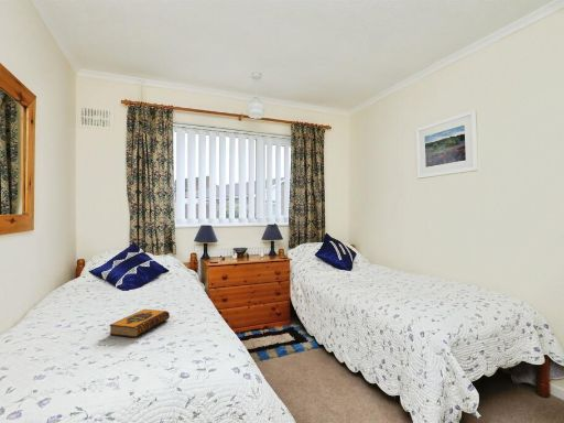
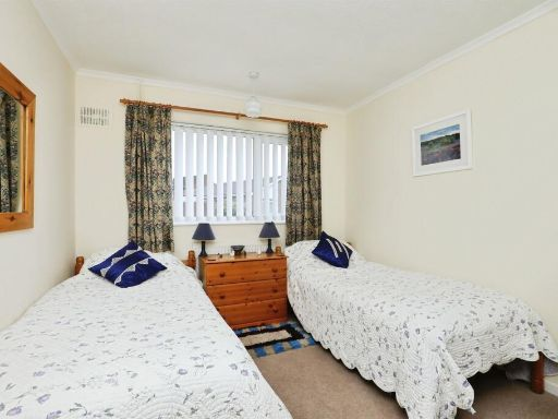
- hardback book (141, 322)
